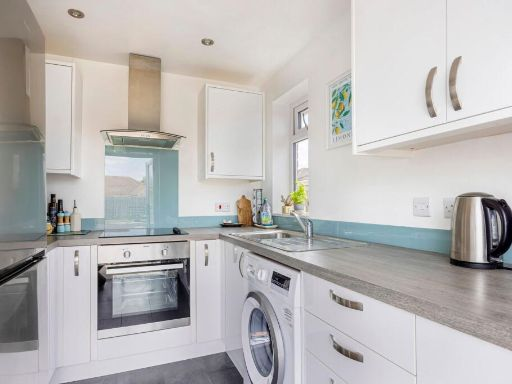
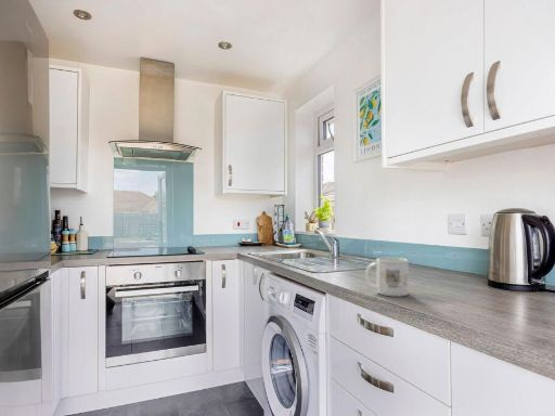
+ mug (388, 275)
